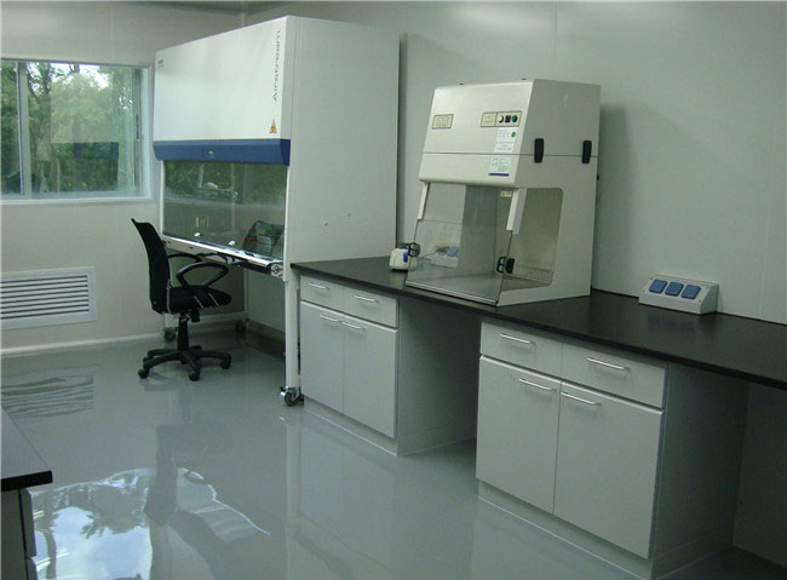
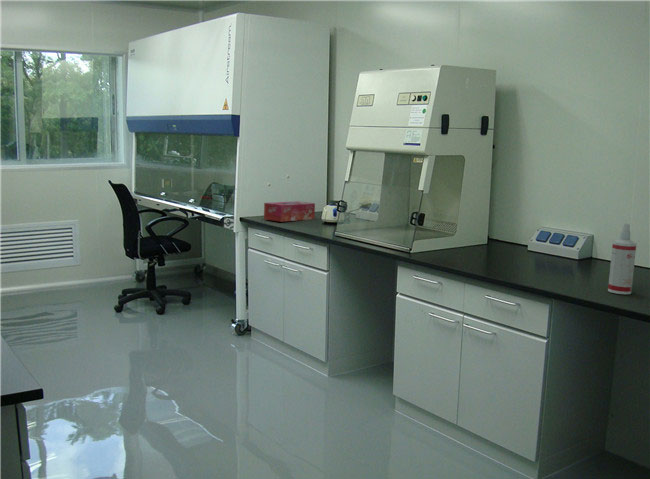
+ tissue box (289, 211)
+ spray bottle (623, 258)
